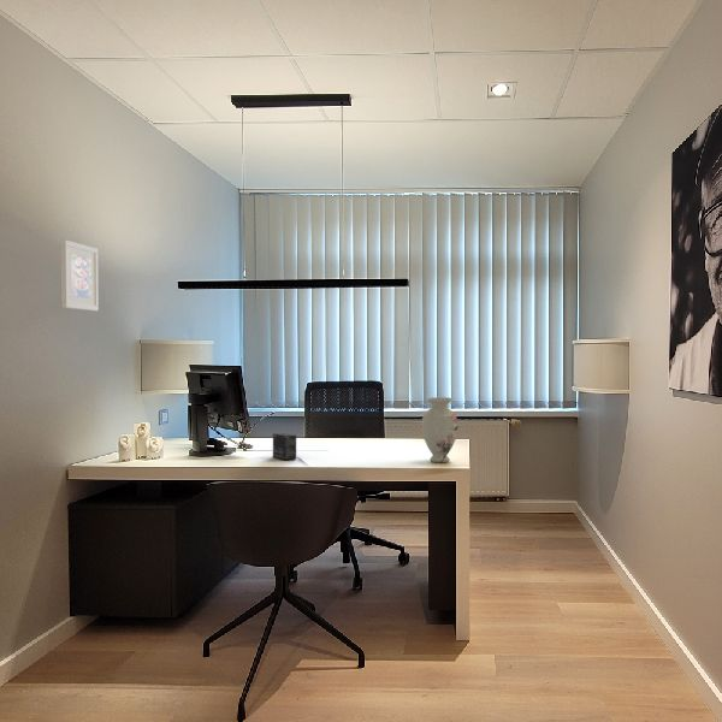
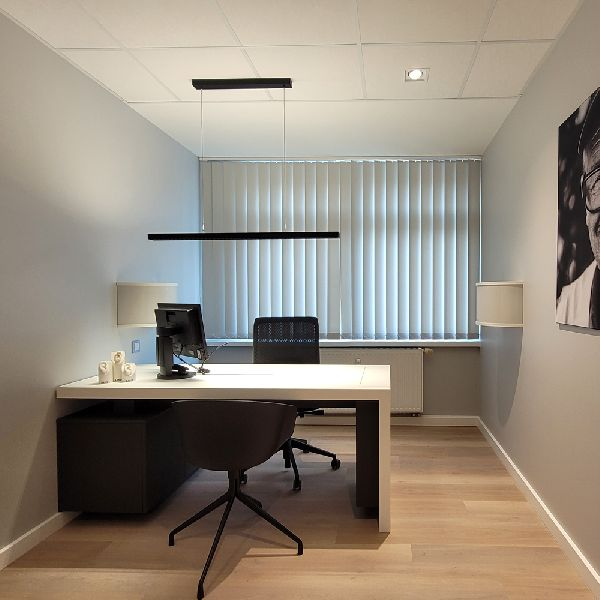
- small box (284, 445)
- vase (439, 430)
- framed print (79, 277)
